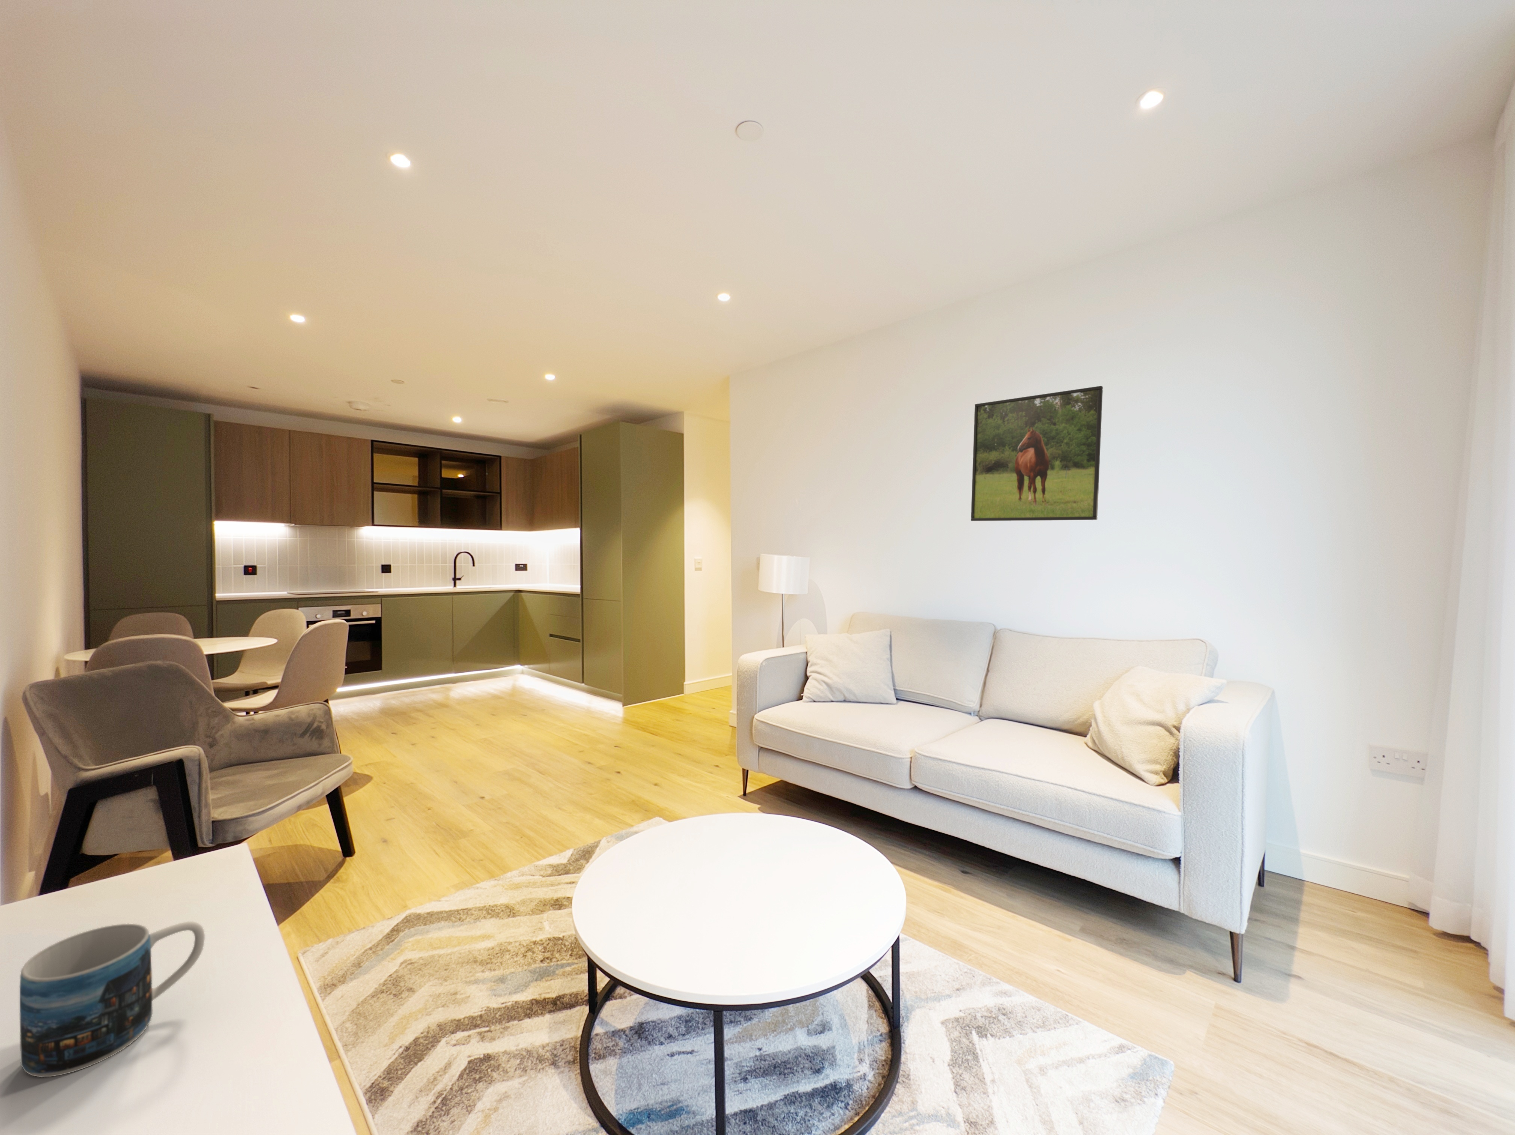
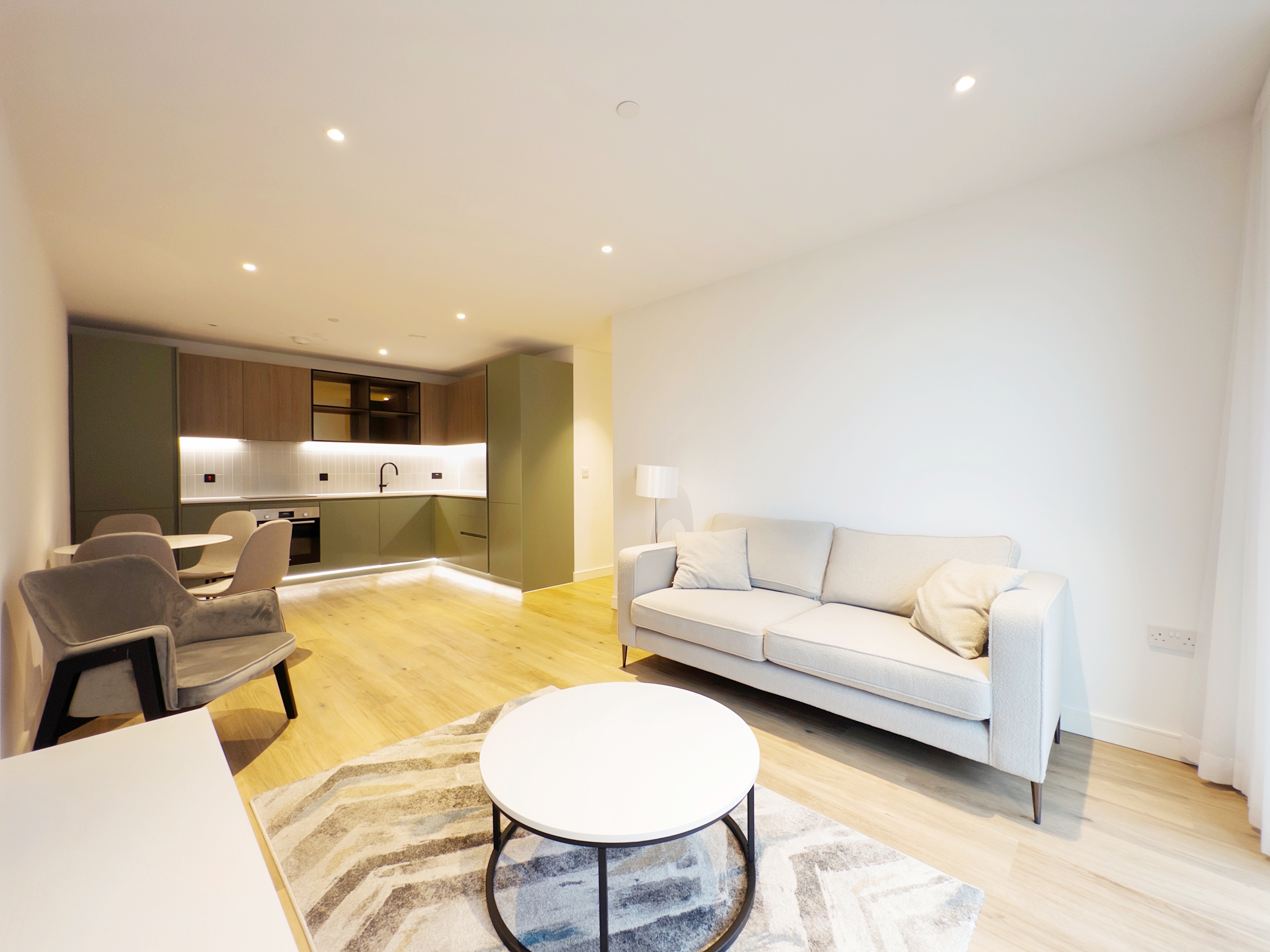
- mug (119, 984)
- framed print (1032, 458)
